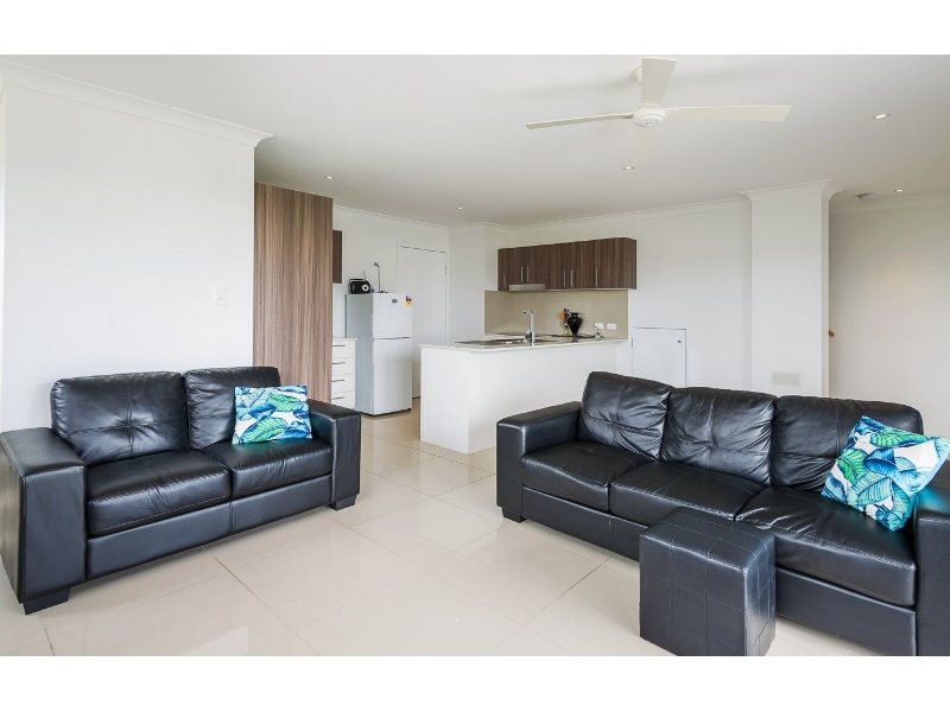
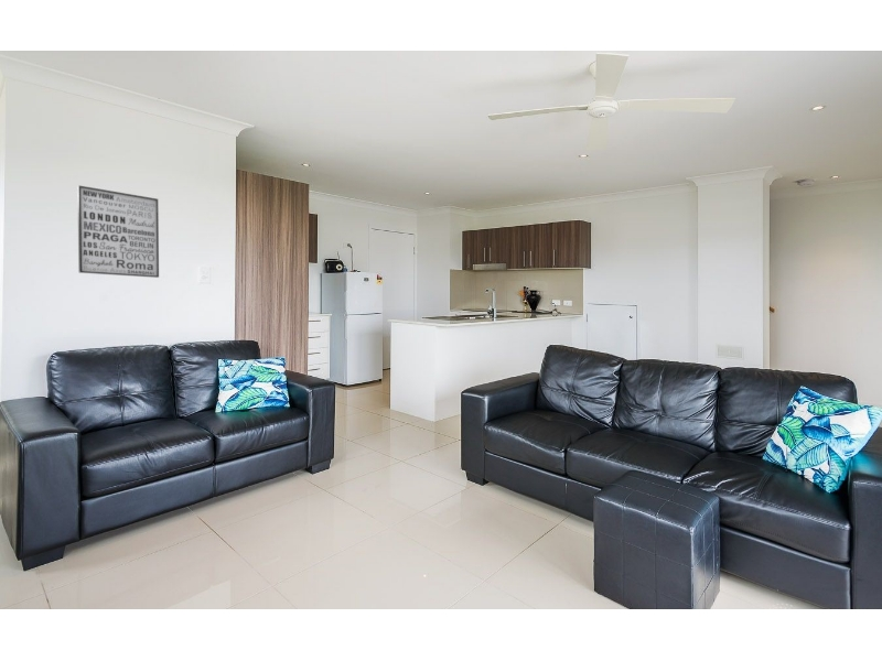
+ wall art (120, 234)
